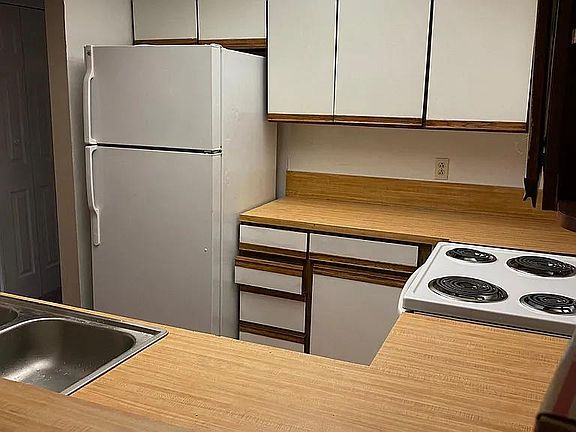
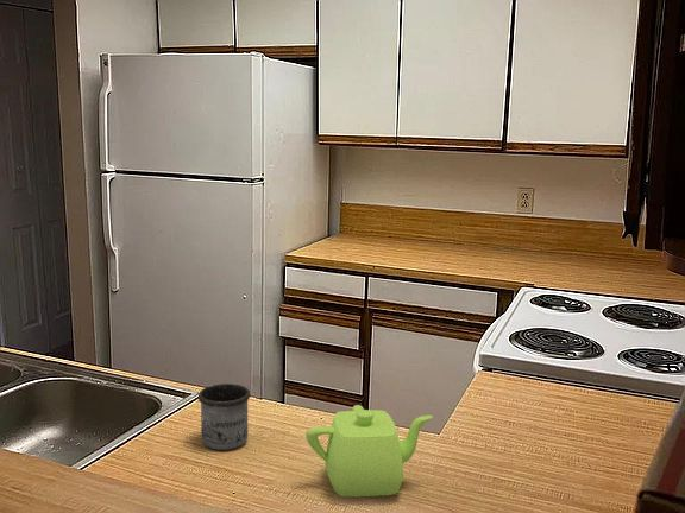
+ teapot (367, 443)
+ mug (224, 413)
